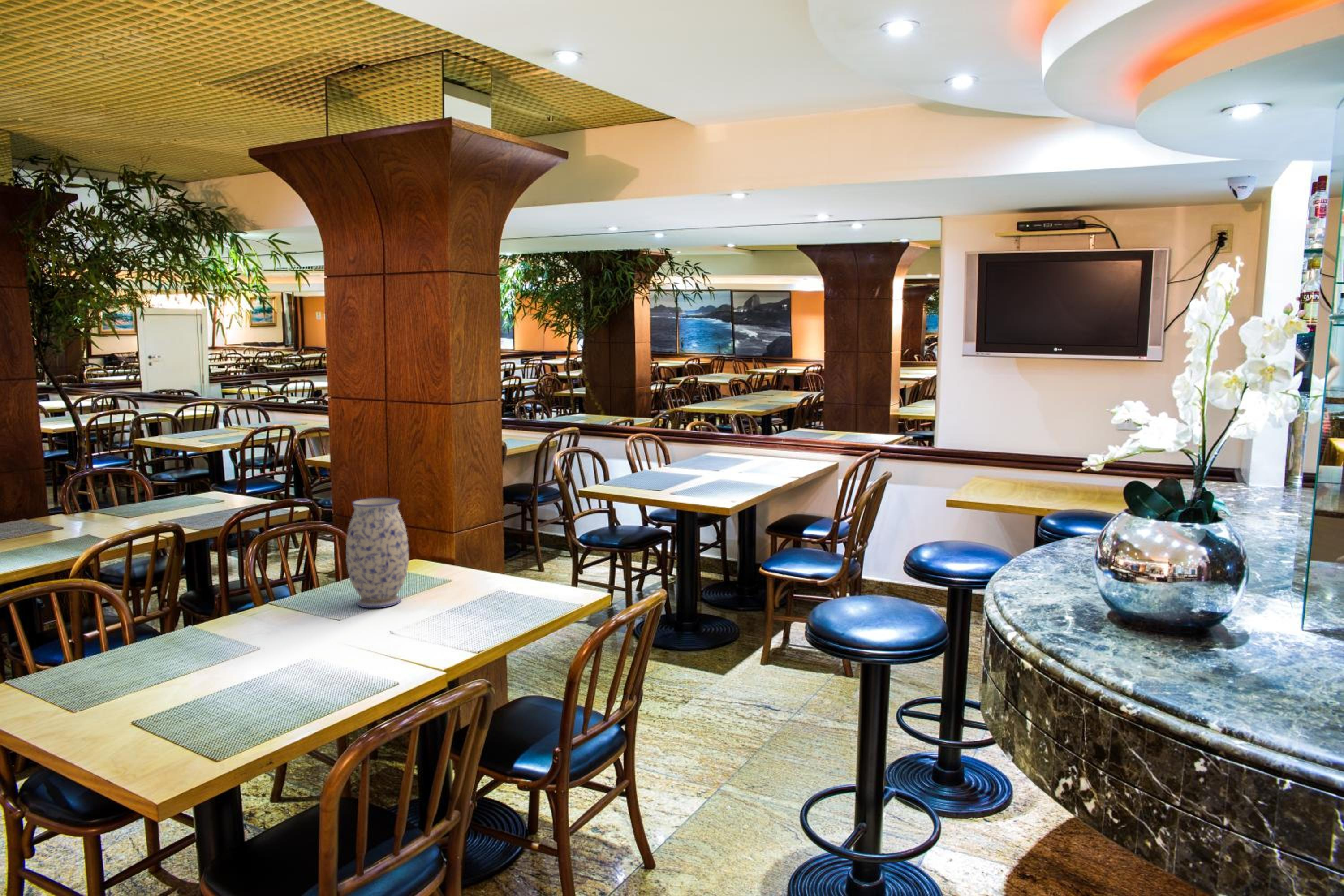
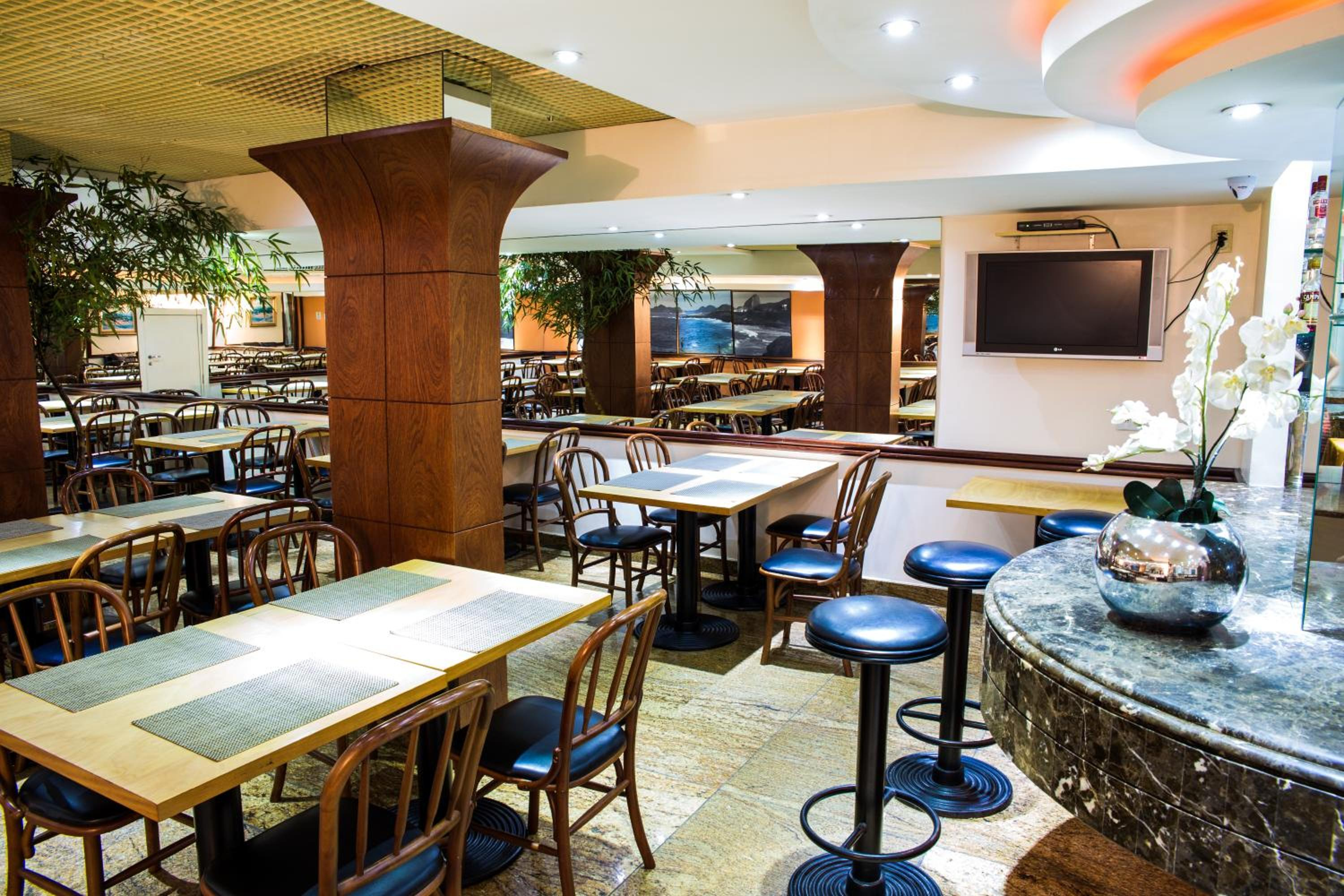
- vase (377, 552)
